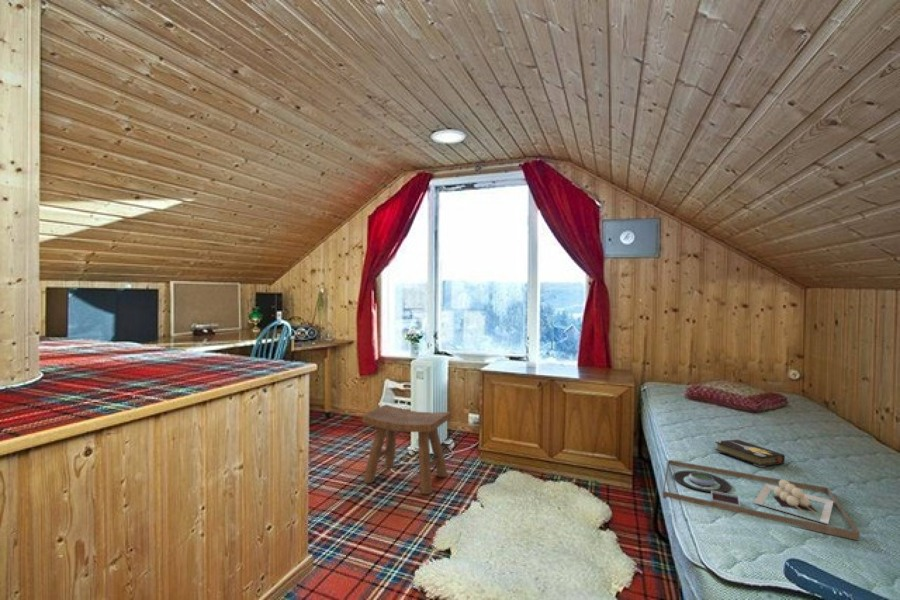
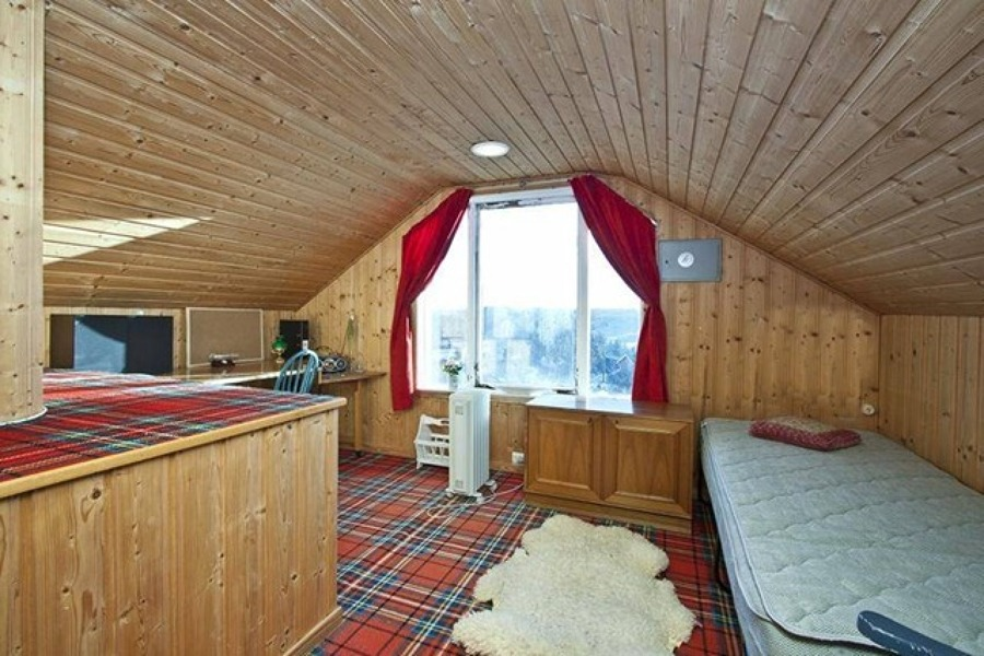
- hardback book (748, 451)
- stool (395, 445)
- platter (748, 478)
